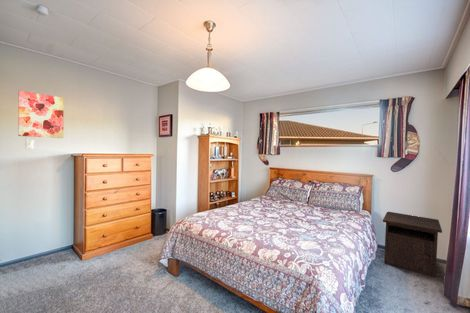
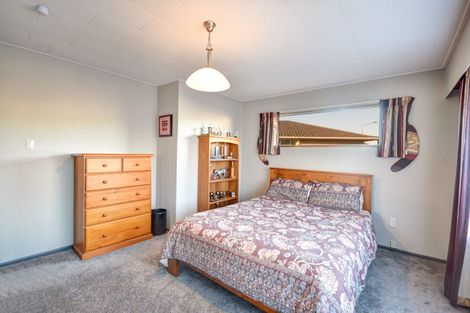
- wall art (42, 115)
- nightstand (409, 241)
